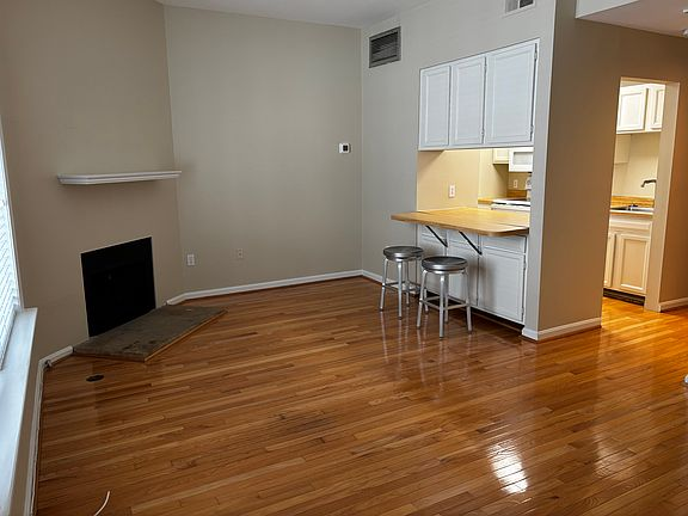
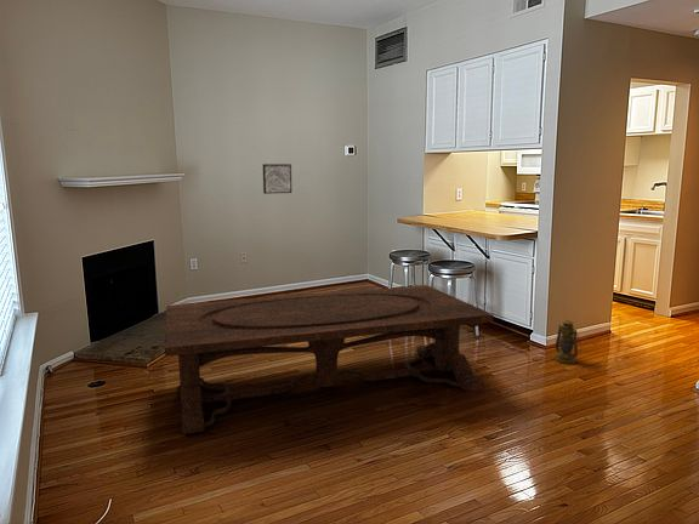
+ wall art (277, 178)
+ lantern (567, 340)
+ dining table (324, 348)
